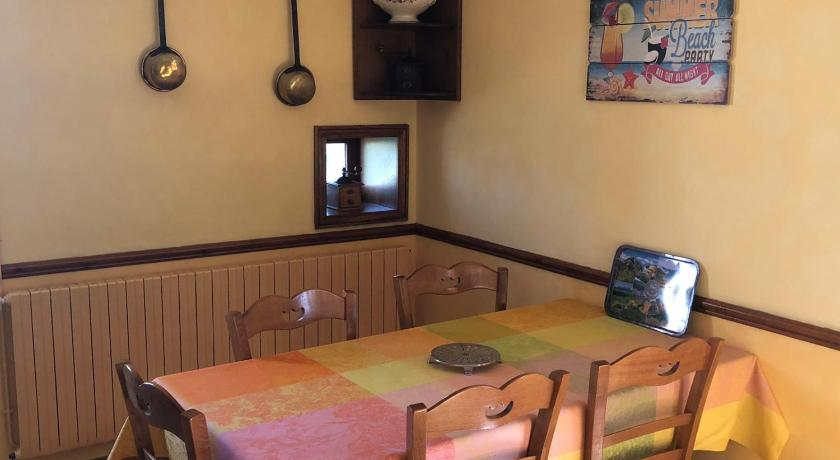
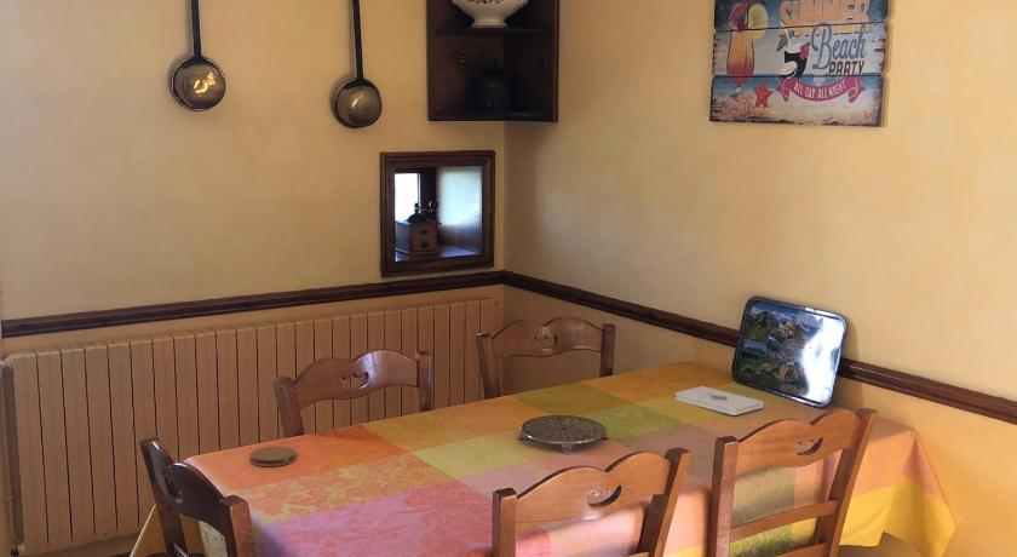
+ notepad (717, 400)
+ coaster (272, 455)
